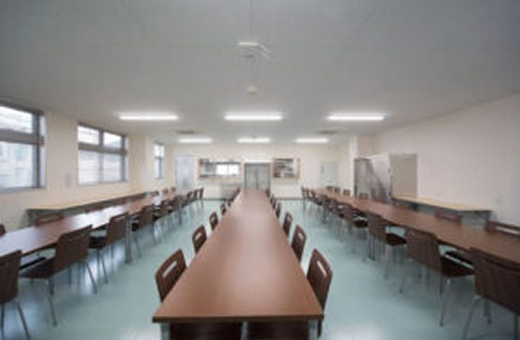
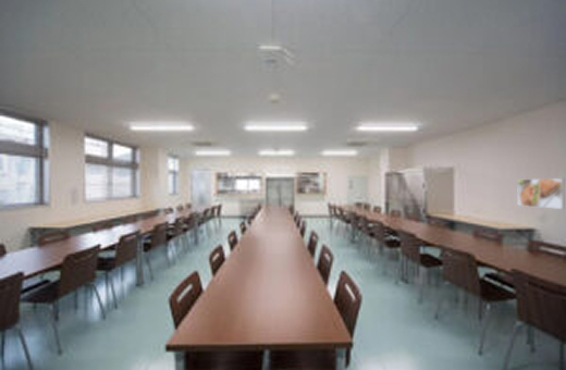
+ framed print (539, 193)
